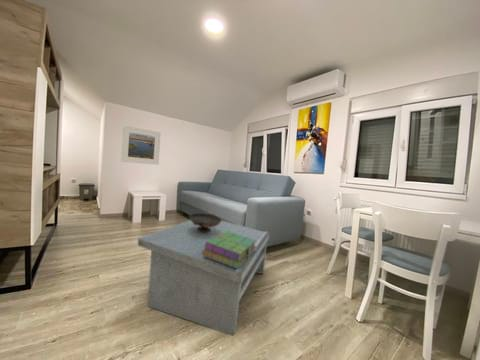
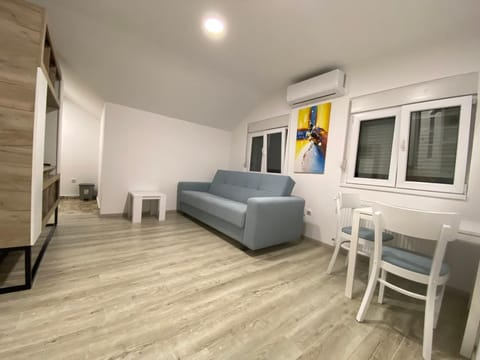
- stack of books (231, 242)
- coffee table (214, 260)
- decorative bowl (203, 224)
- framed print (141, 146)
